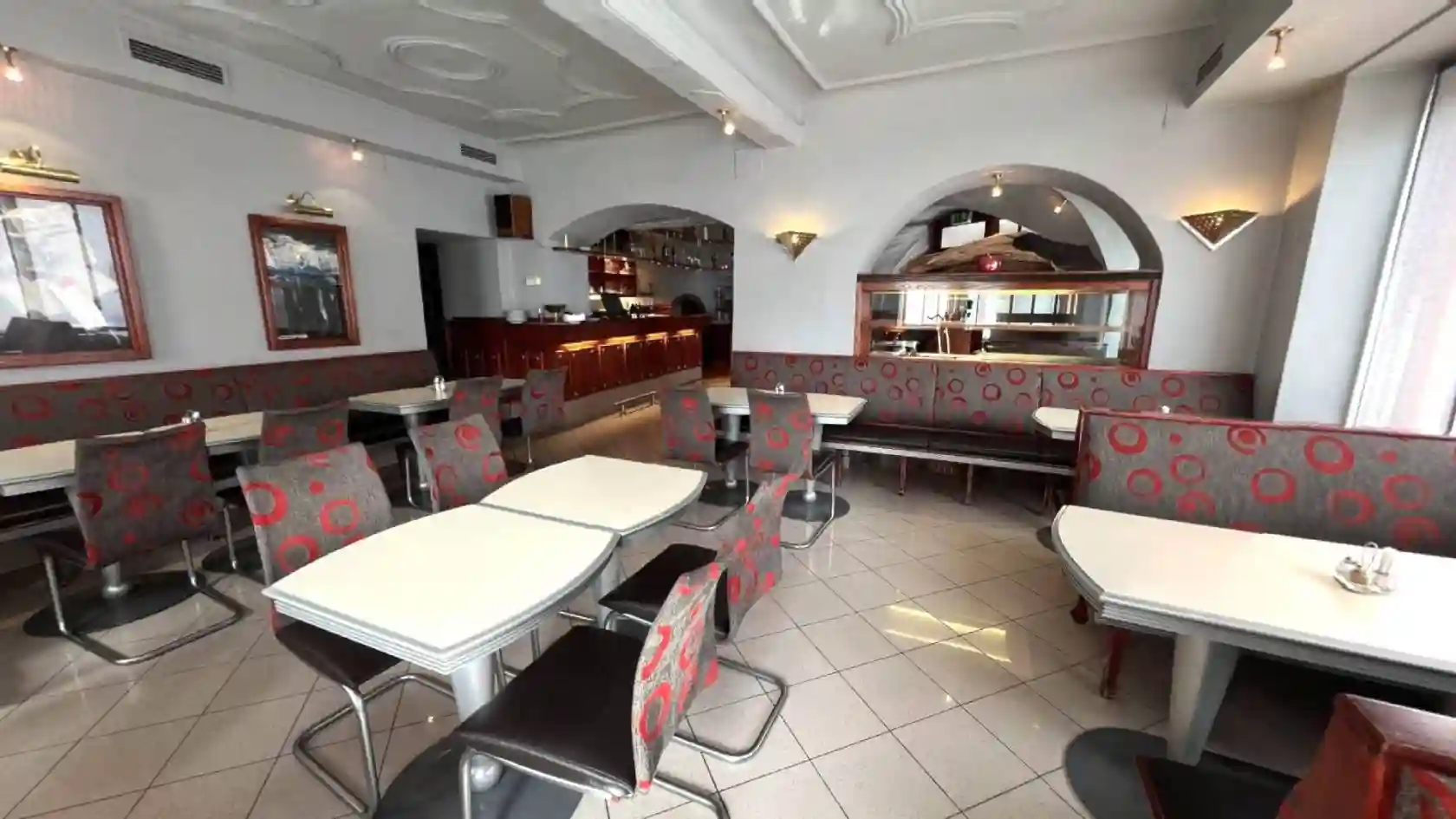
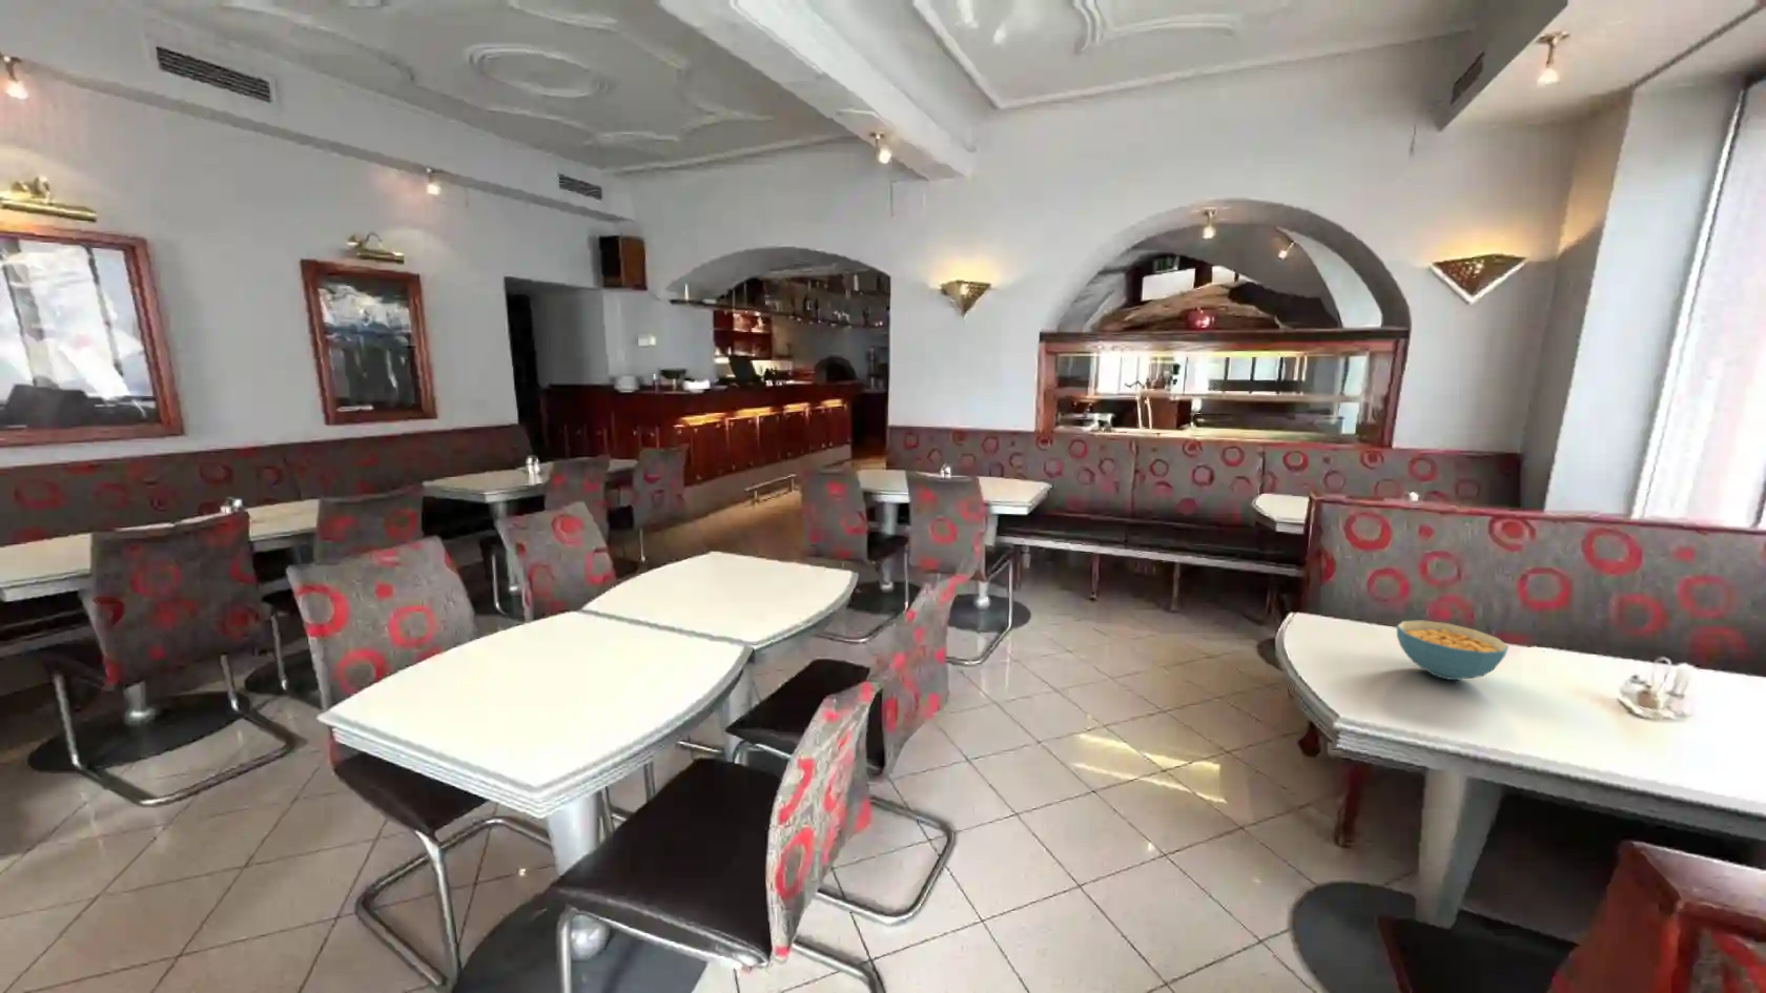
+ cereal bowl (1447, 655)
